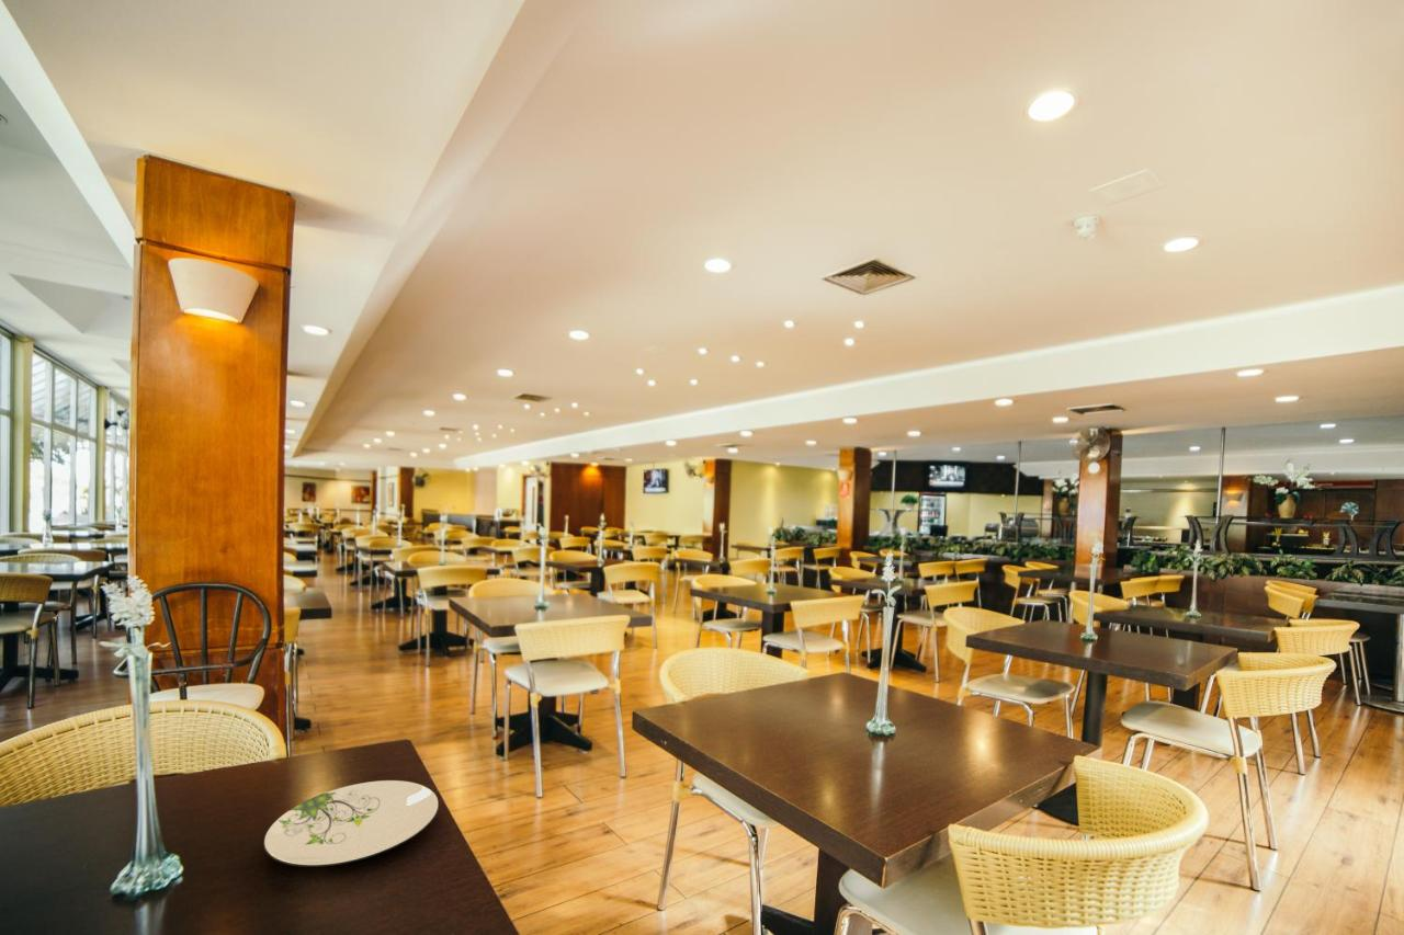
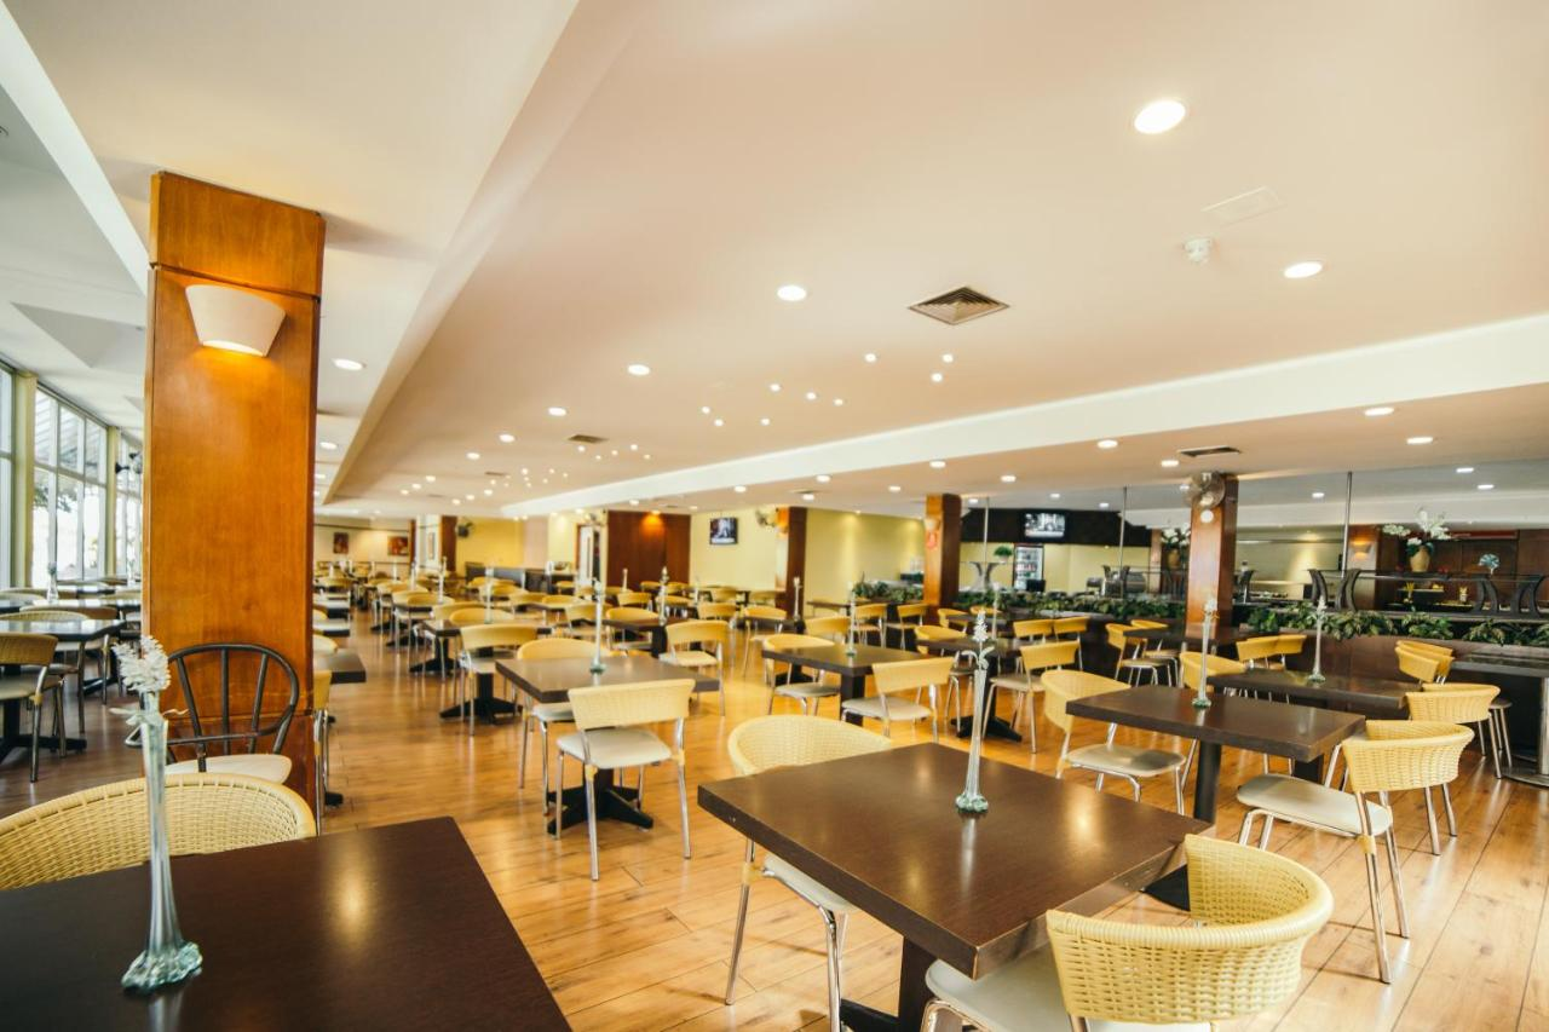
- plate (355, 826)
